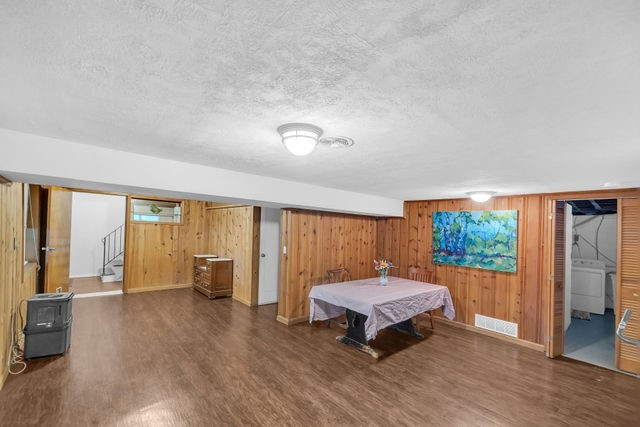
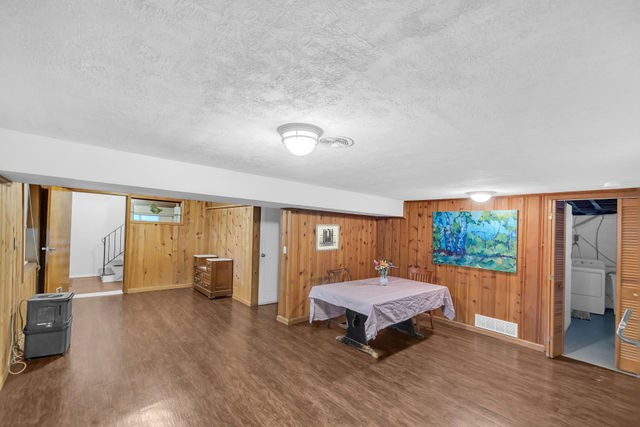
+ wall art (327, 237)
